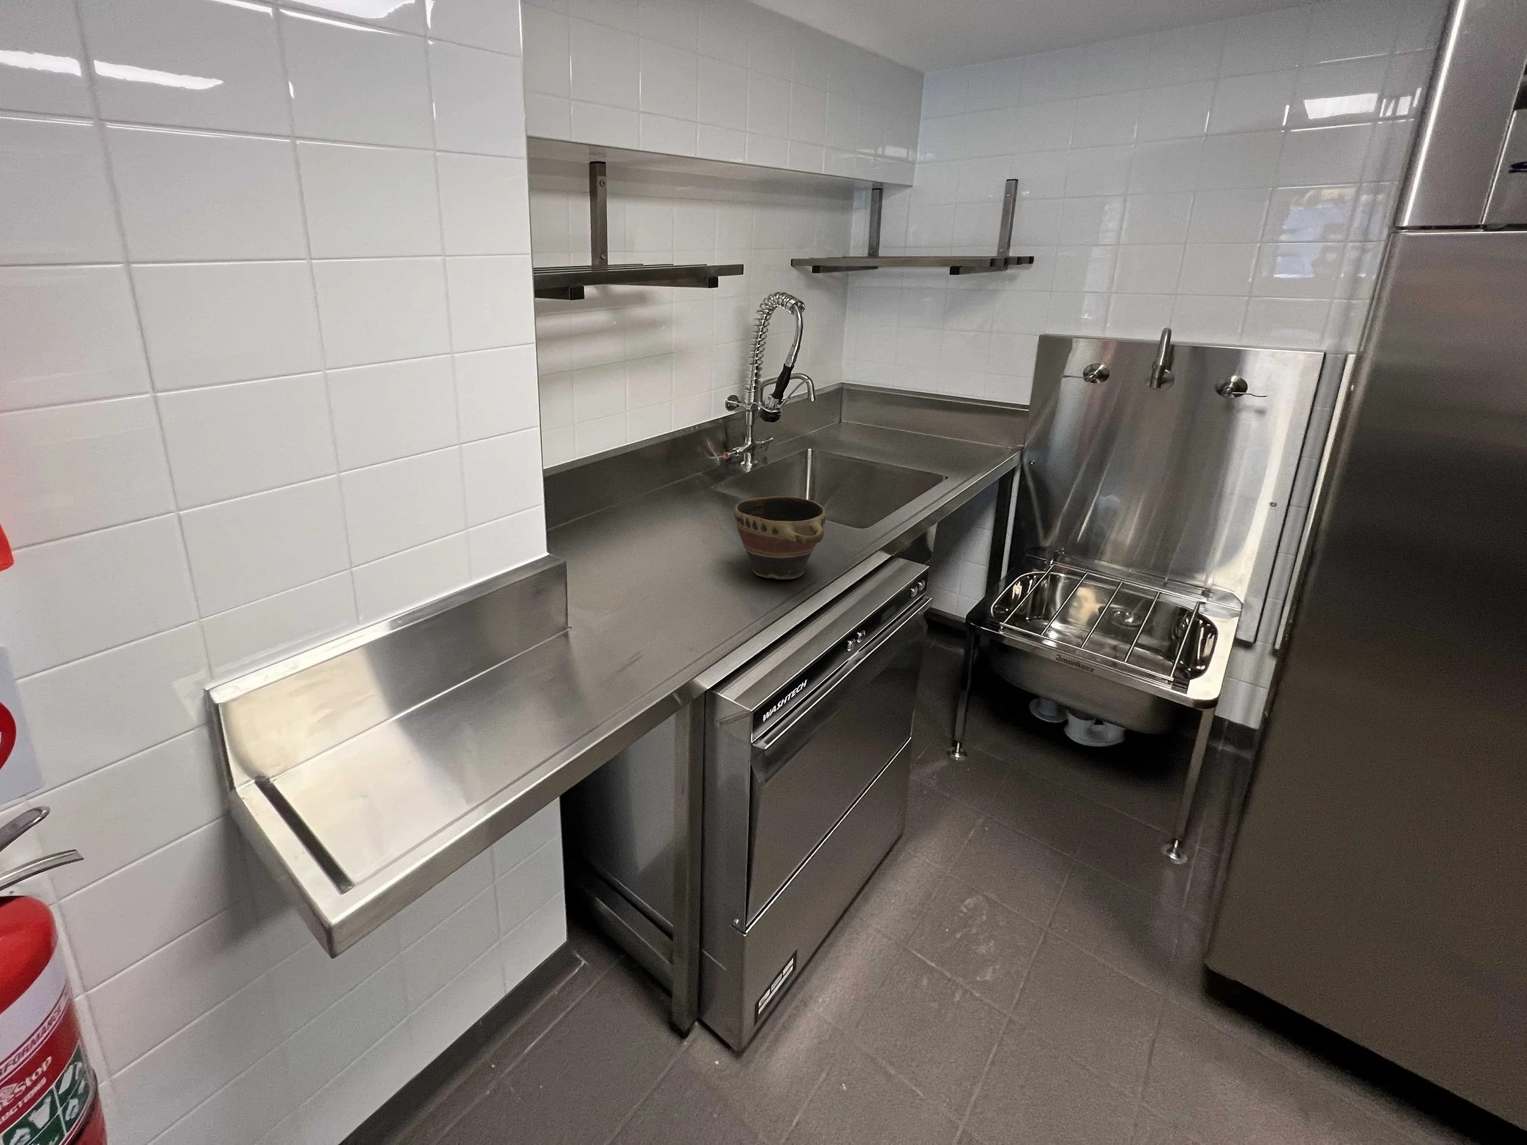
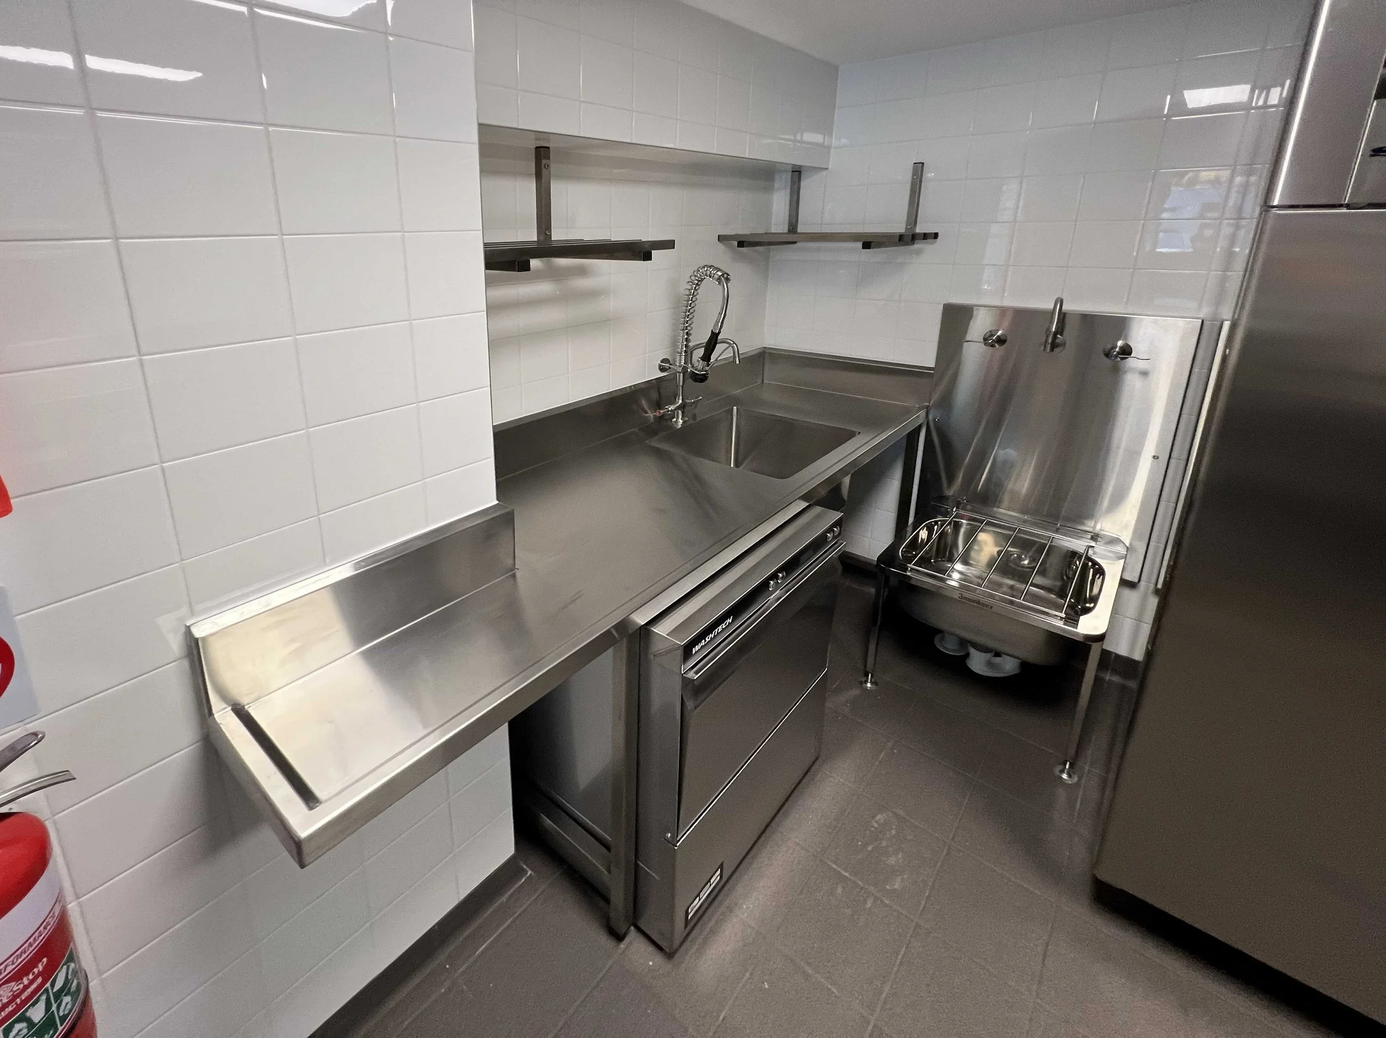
- bowl (780, 540)
